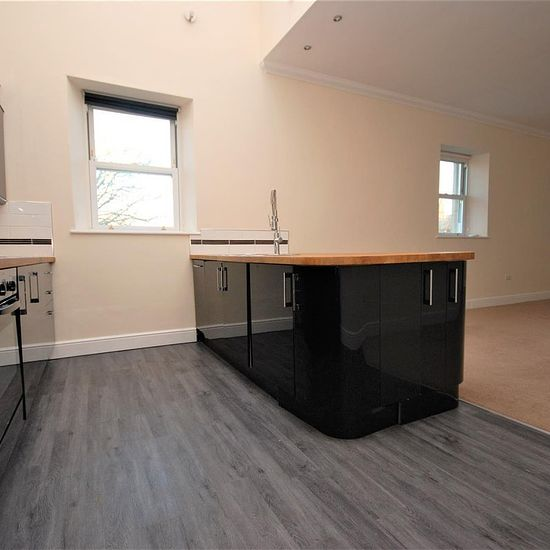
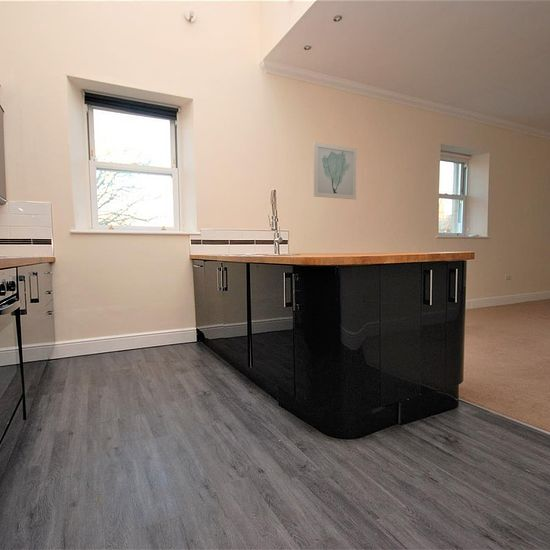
+ wall art (335, 171)
